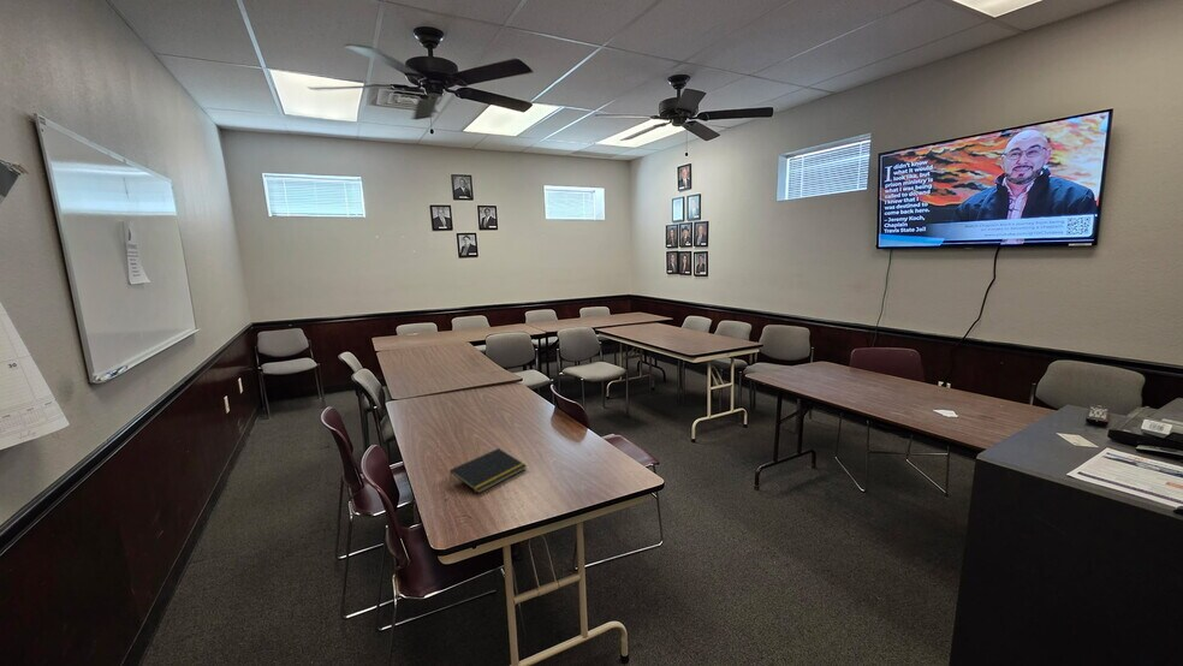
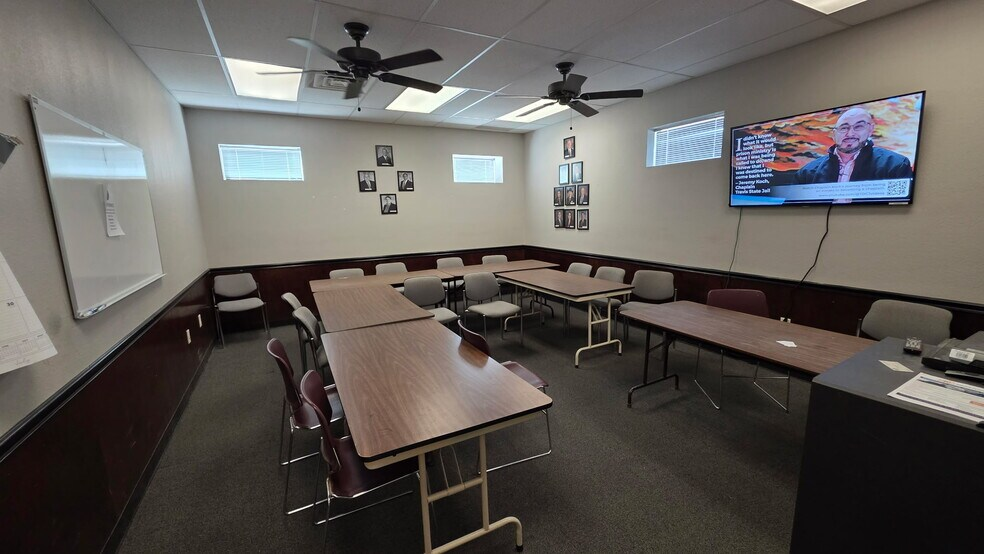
- notepad (489, 469)
